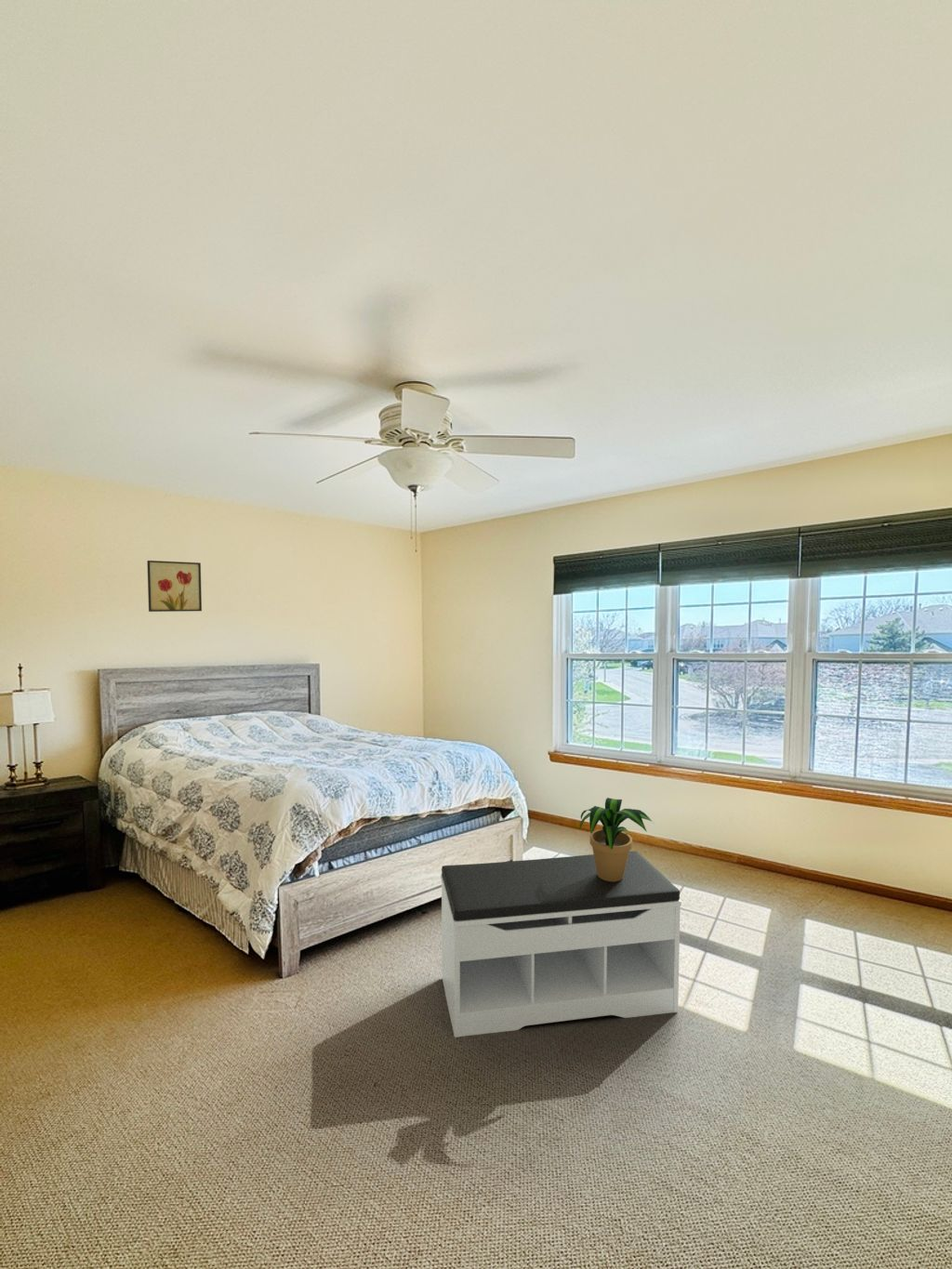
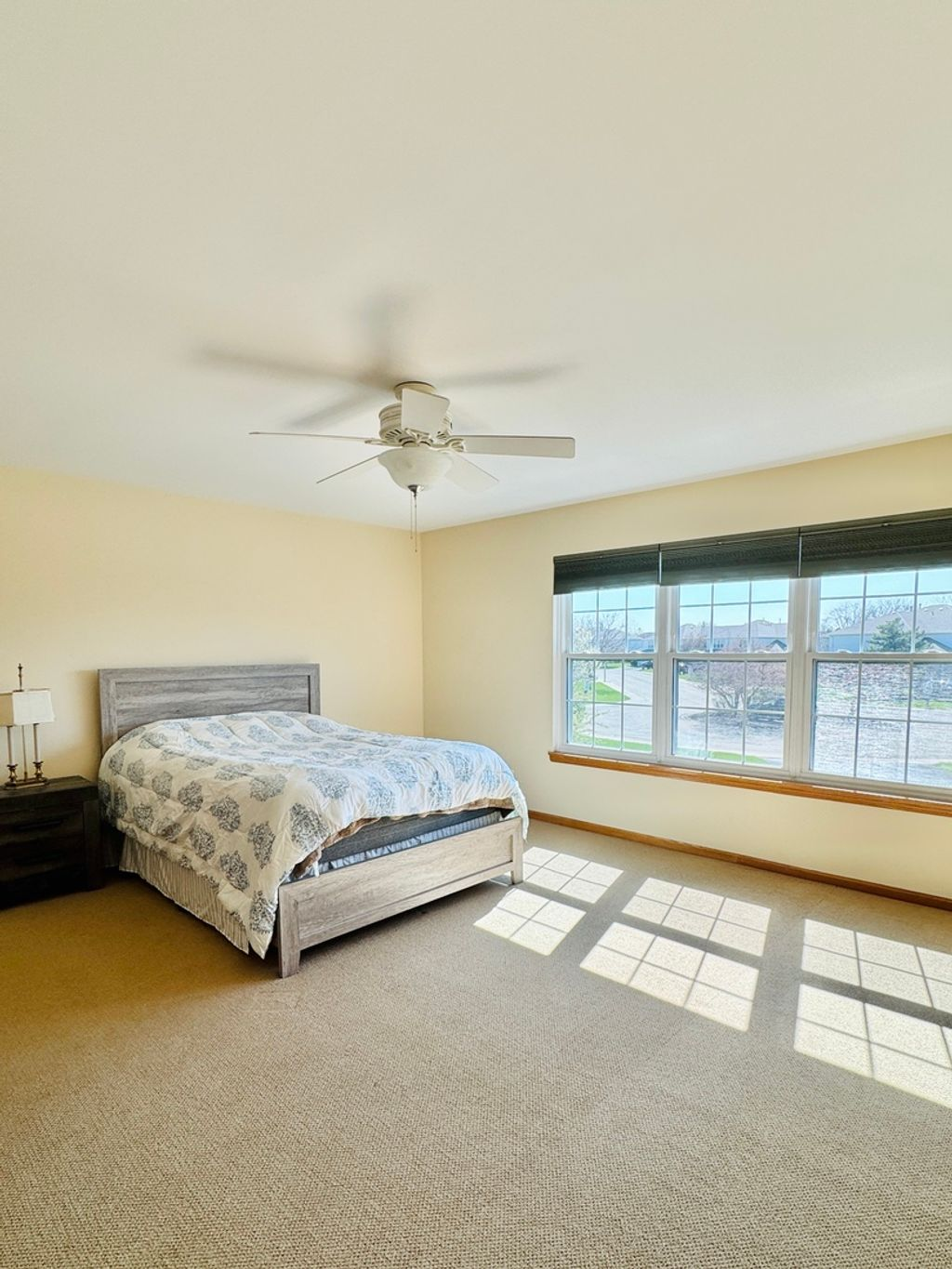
- bench (555, 935)
- wall art (175, 586)
- potted plant (610, 839)
